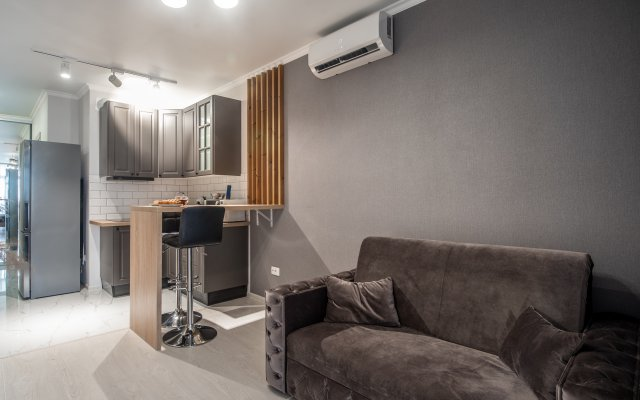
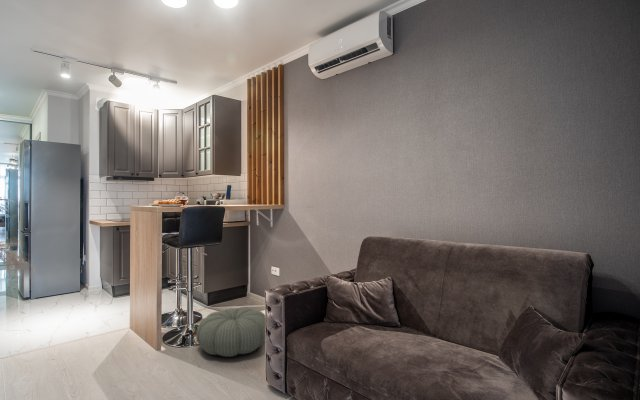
+ pouf (234, 330)
